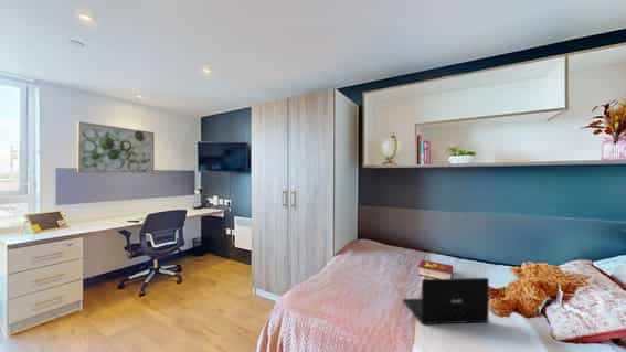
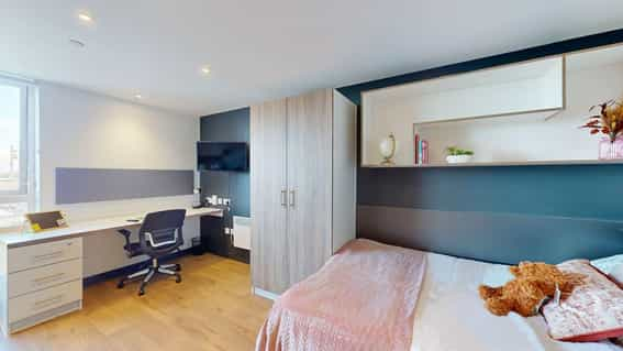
- wall art (119, 150)
- laptop (442, 290)
- book (435, 269)
